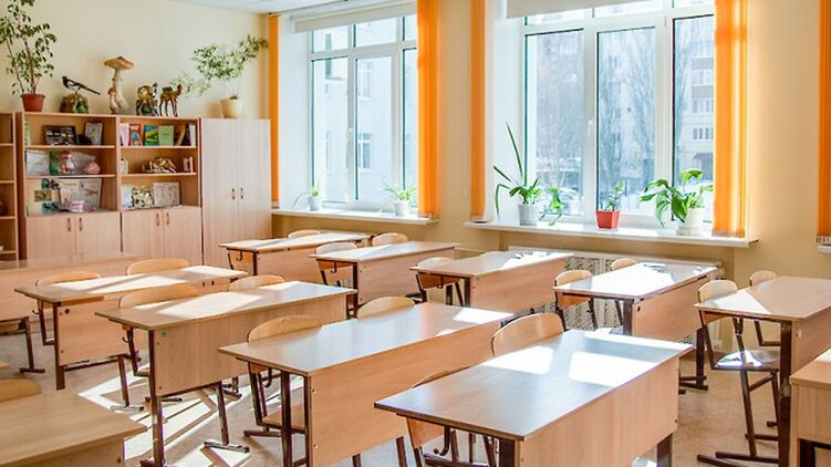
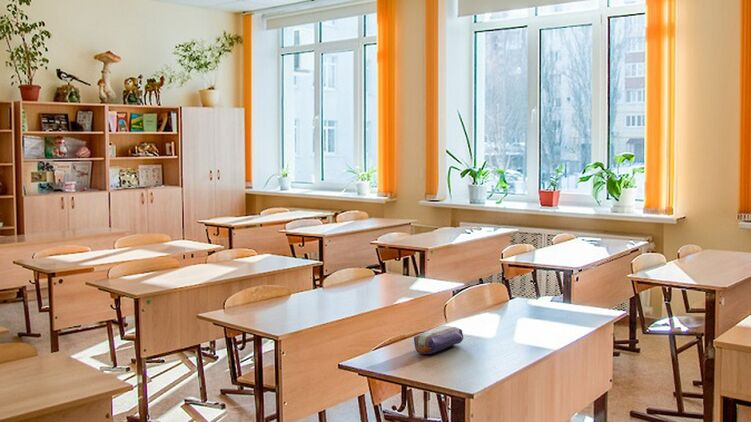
+ pencil case (439, 339)
